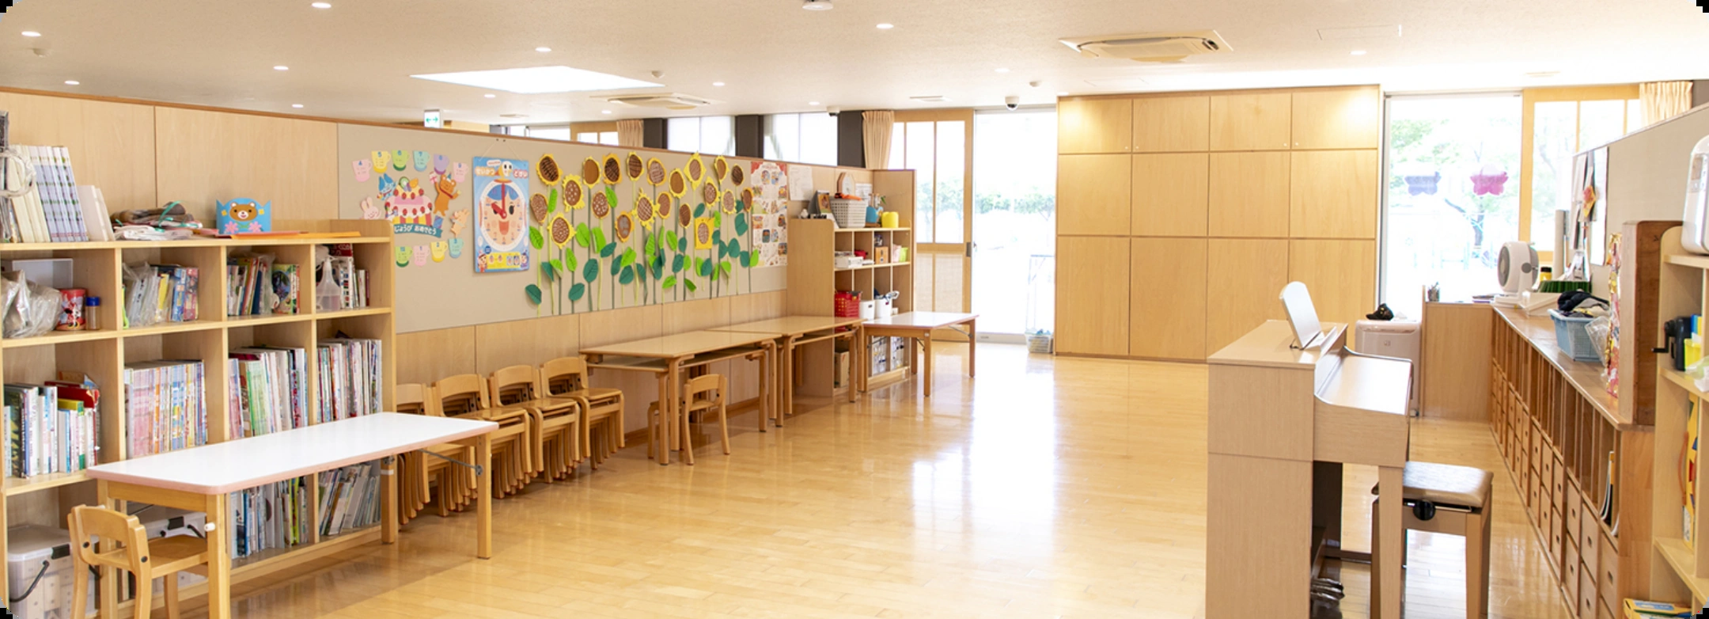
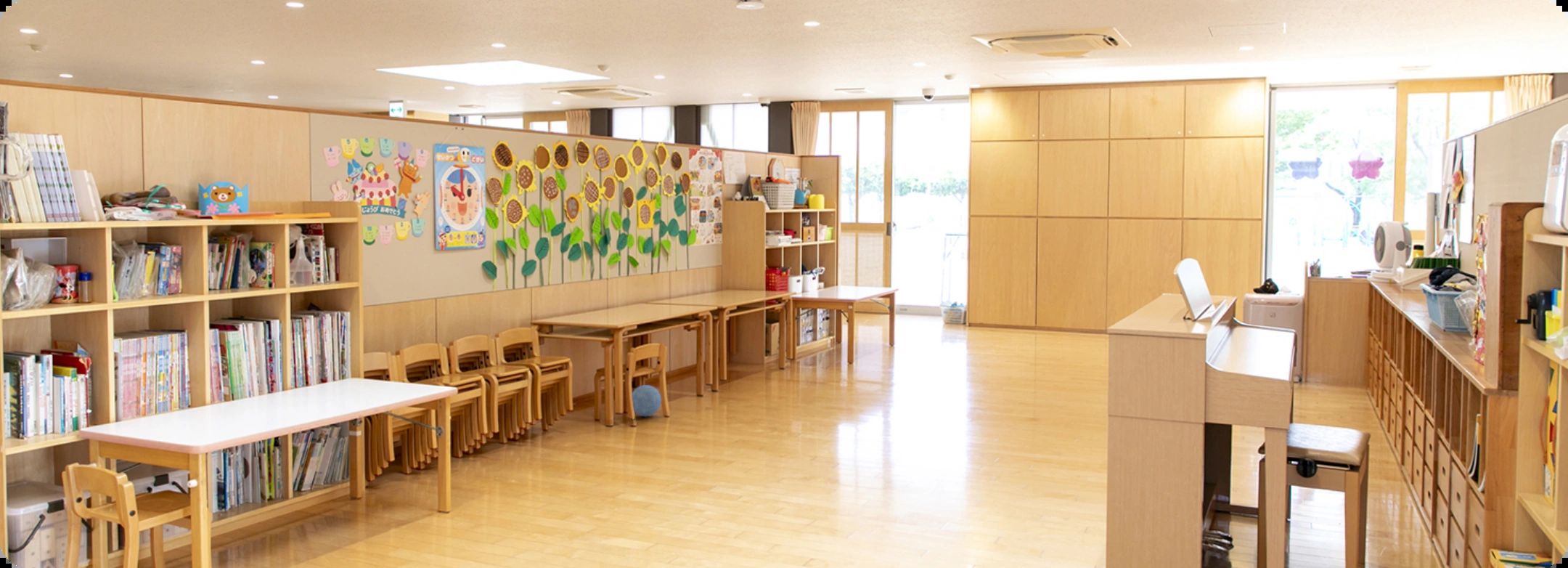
+ ball (645, 400)
